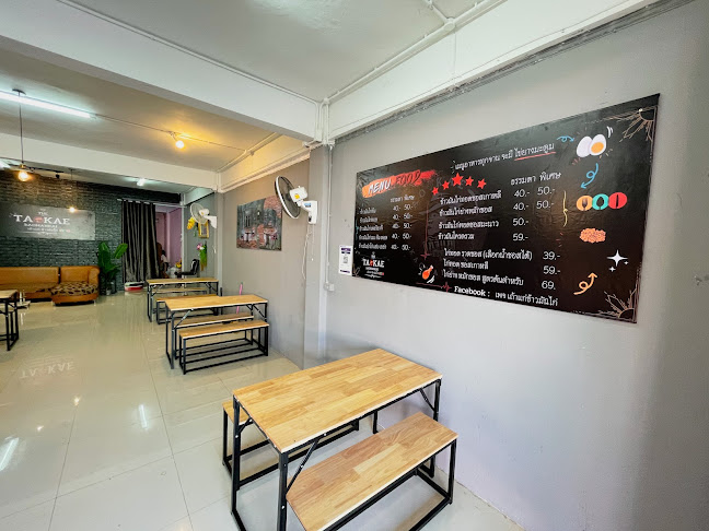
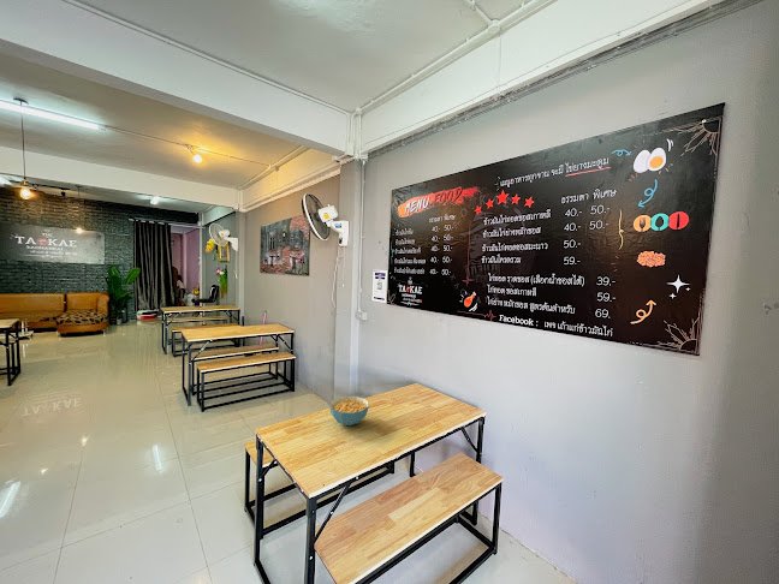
+ cereal bowl (349, 412)
